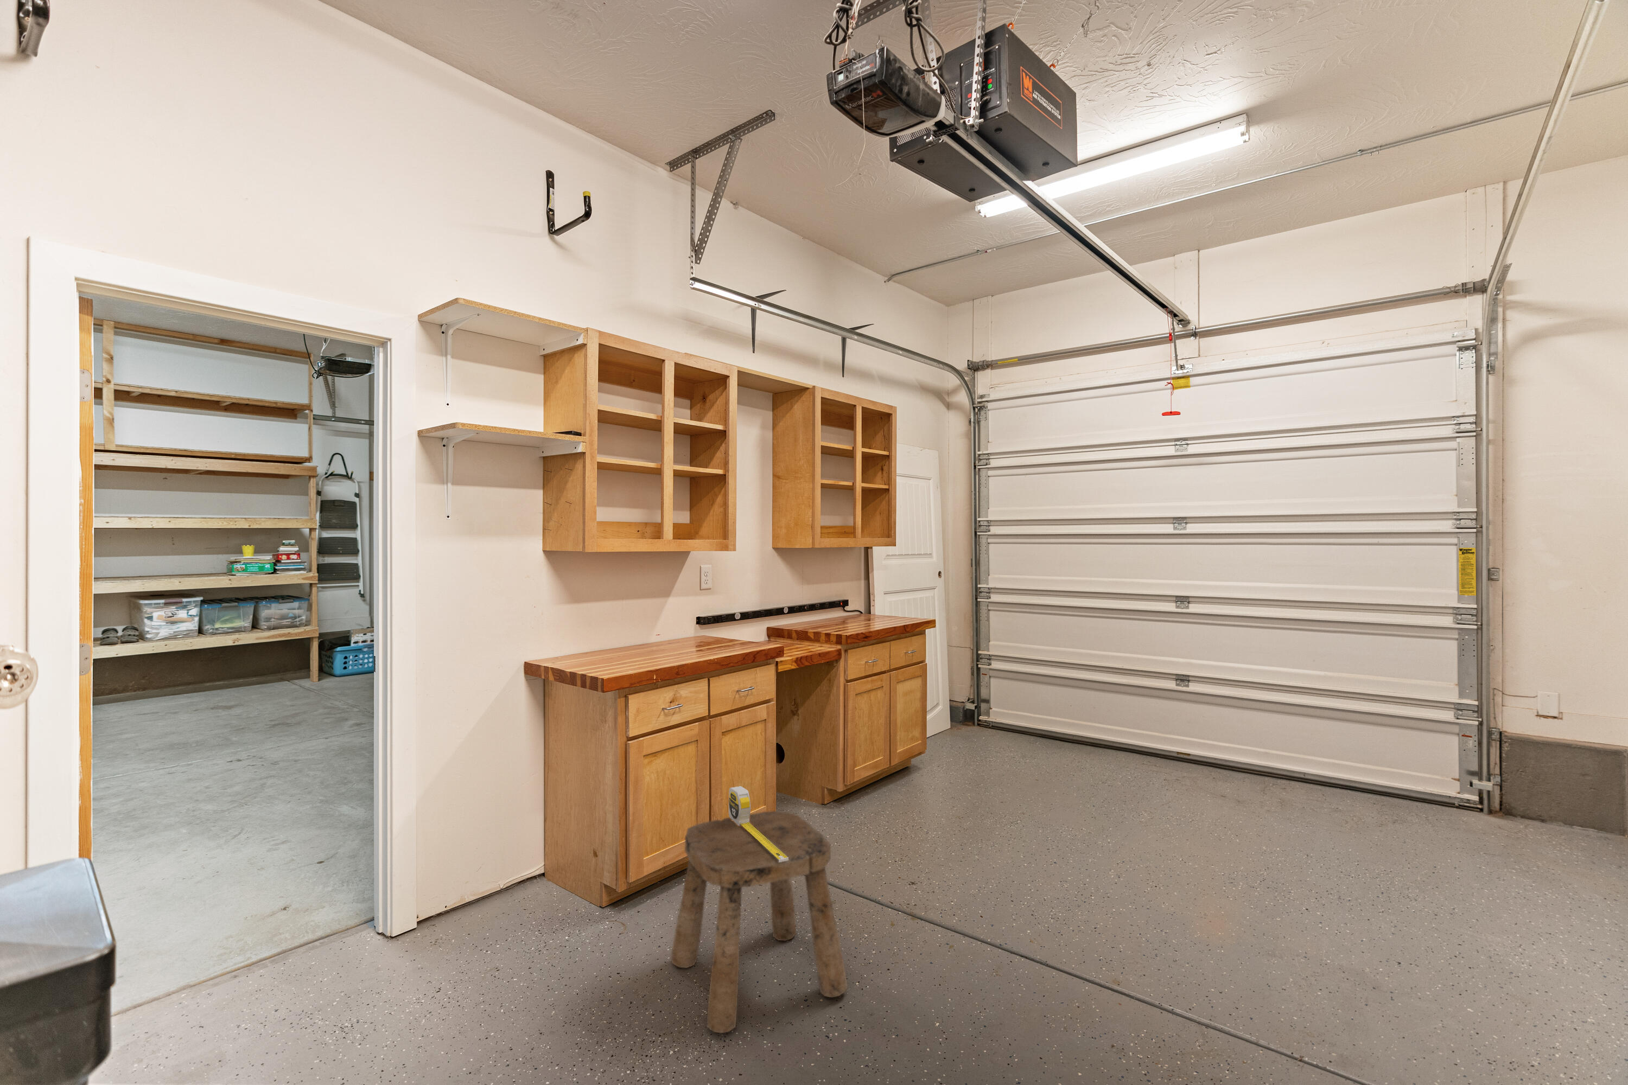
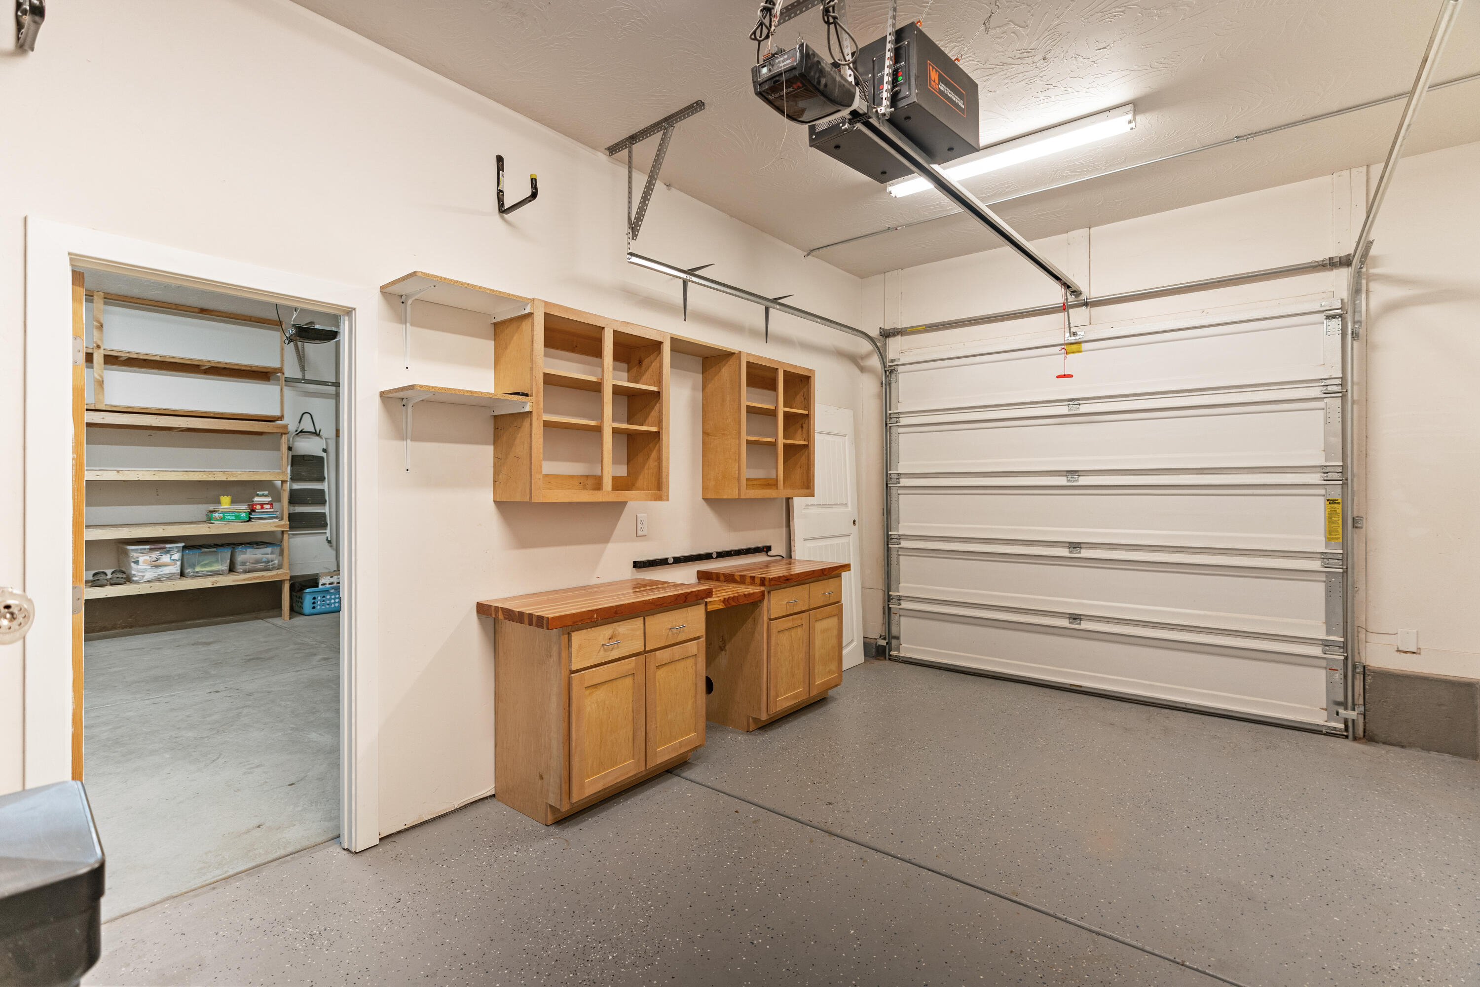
- tape measure (752, 826)
- stool (770, 903)
